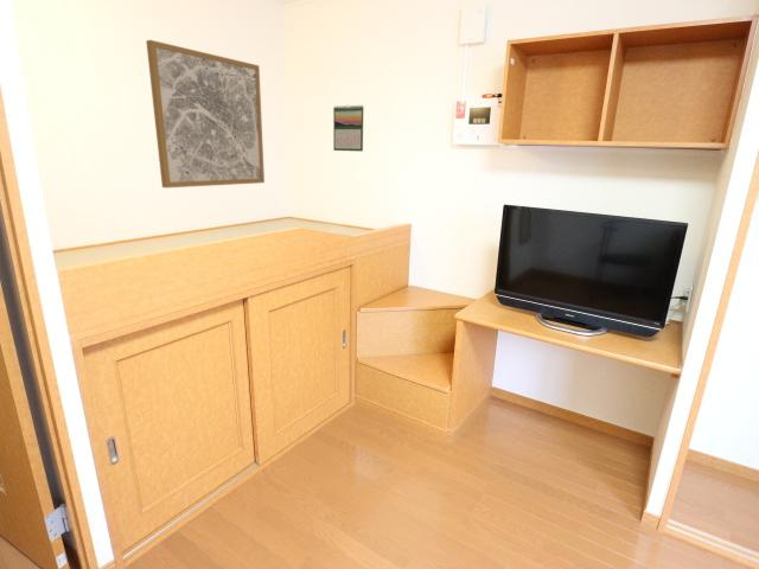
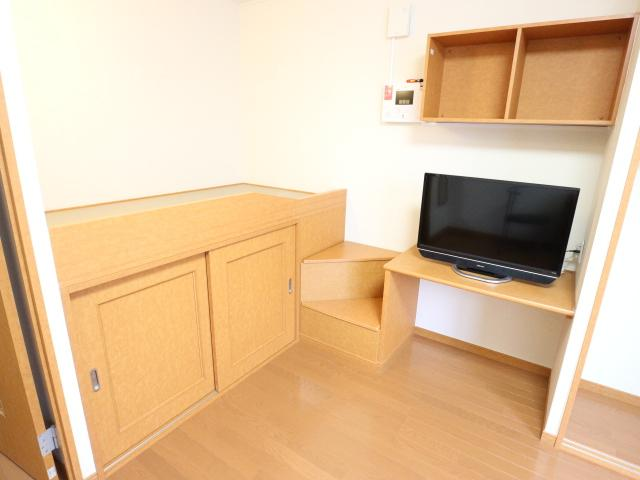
- wall art (213, 122)
- calendar (347, 128)
